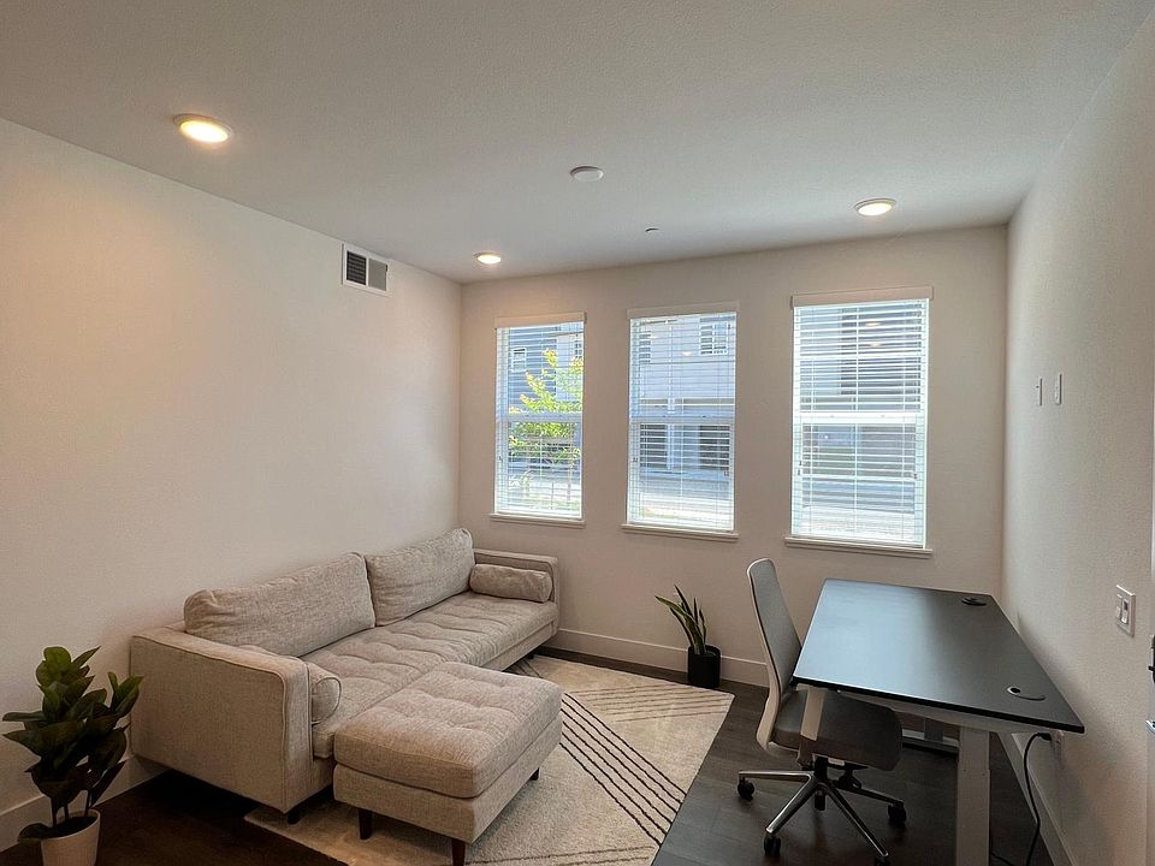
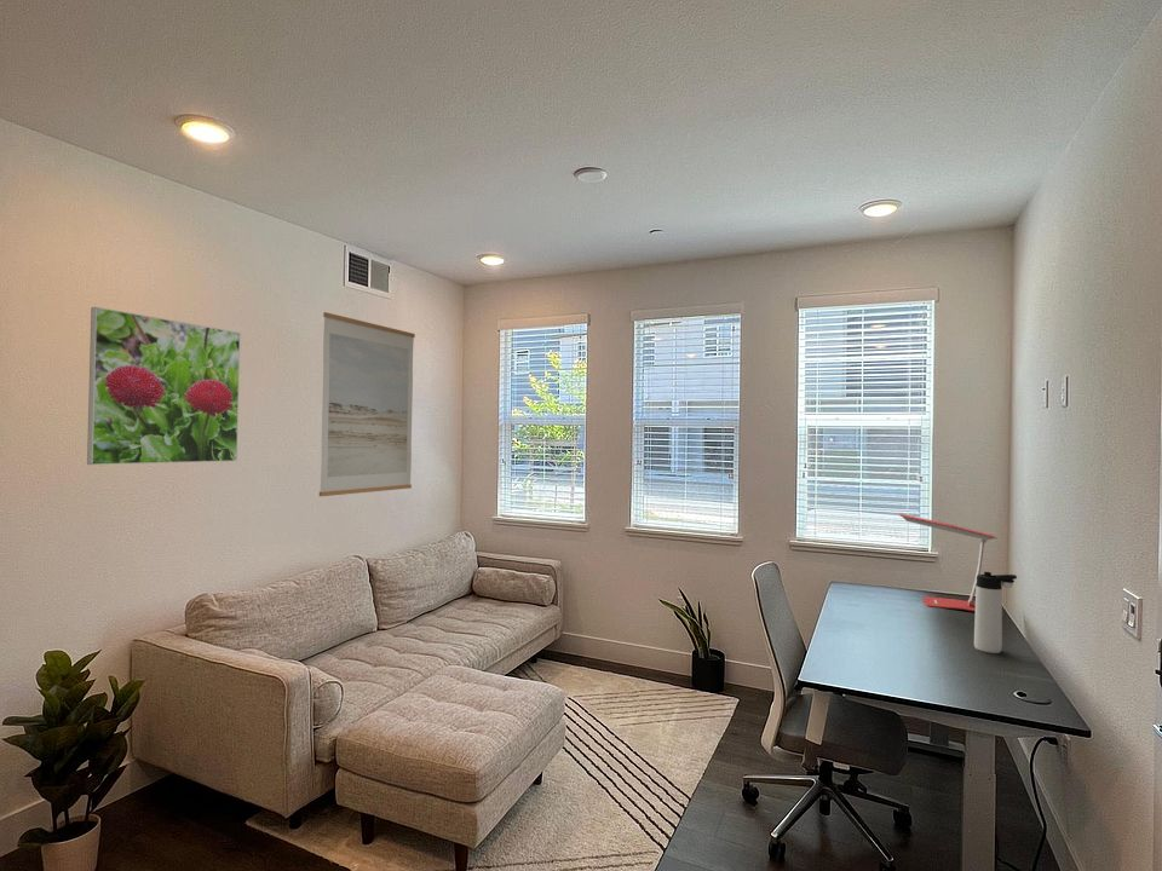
+ thermos bottle (995, 612)
+ desk lamp (951, 531)
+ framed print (171, 392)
+ wall art (370, 408)
